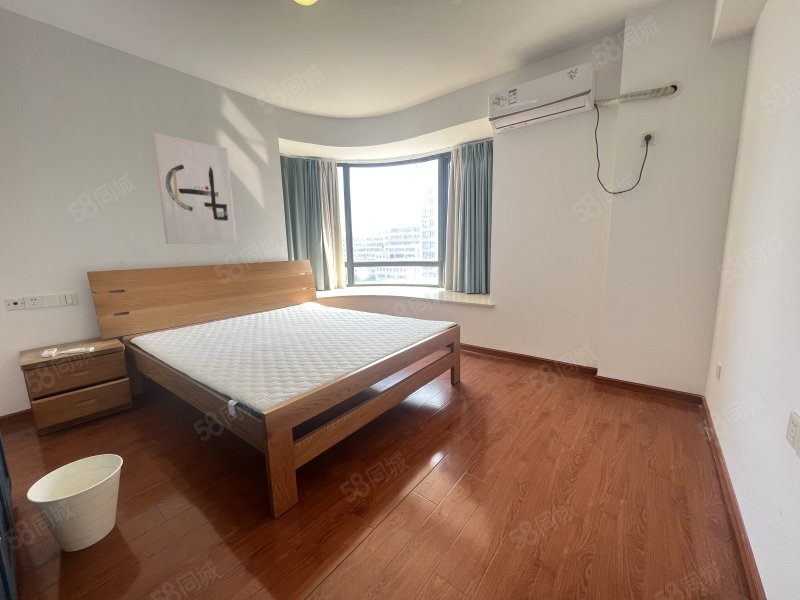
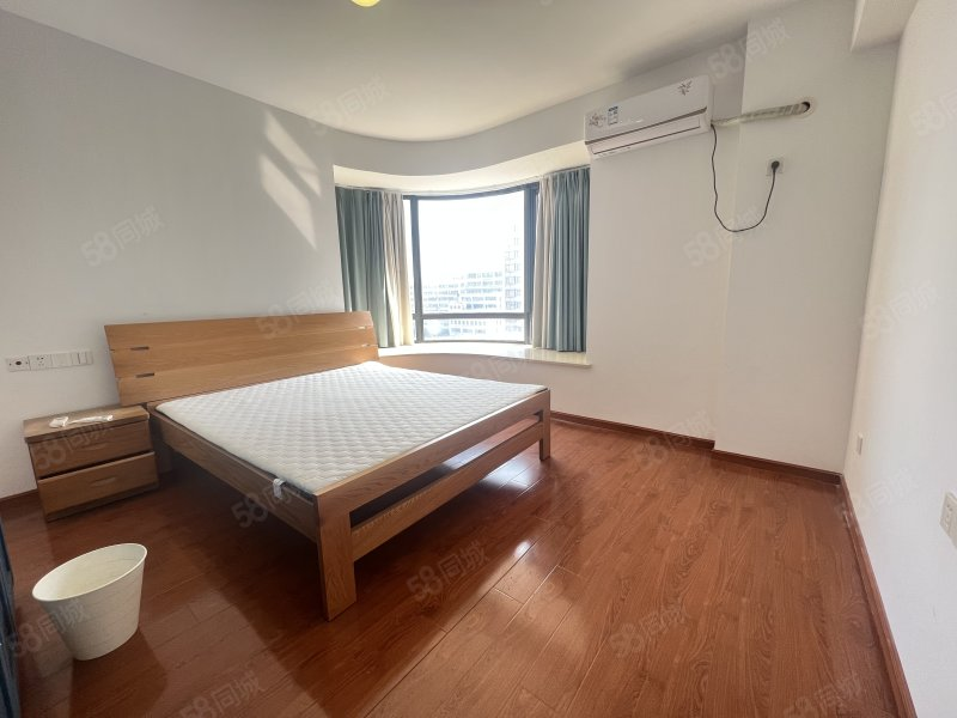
- wall art (198, 193)
